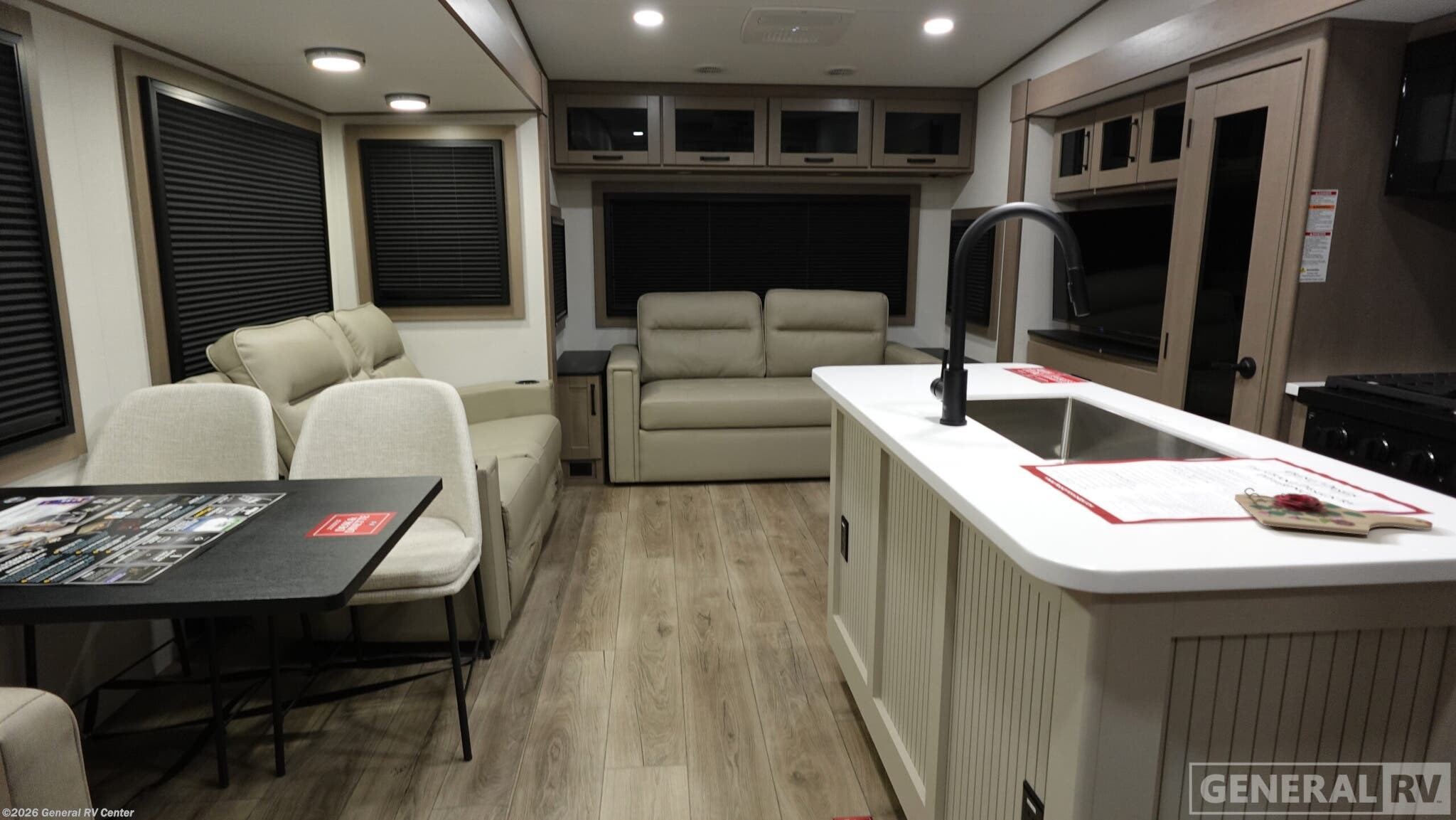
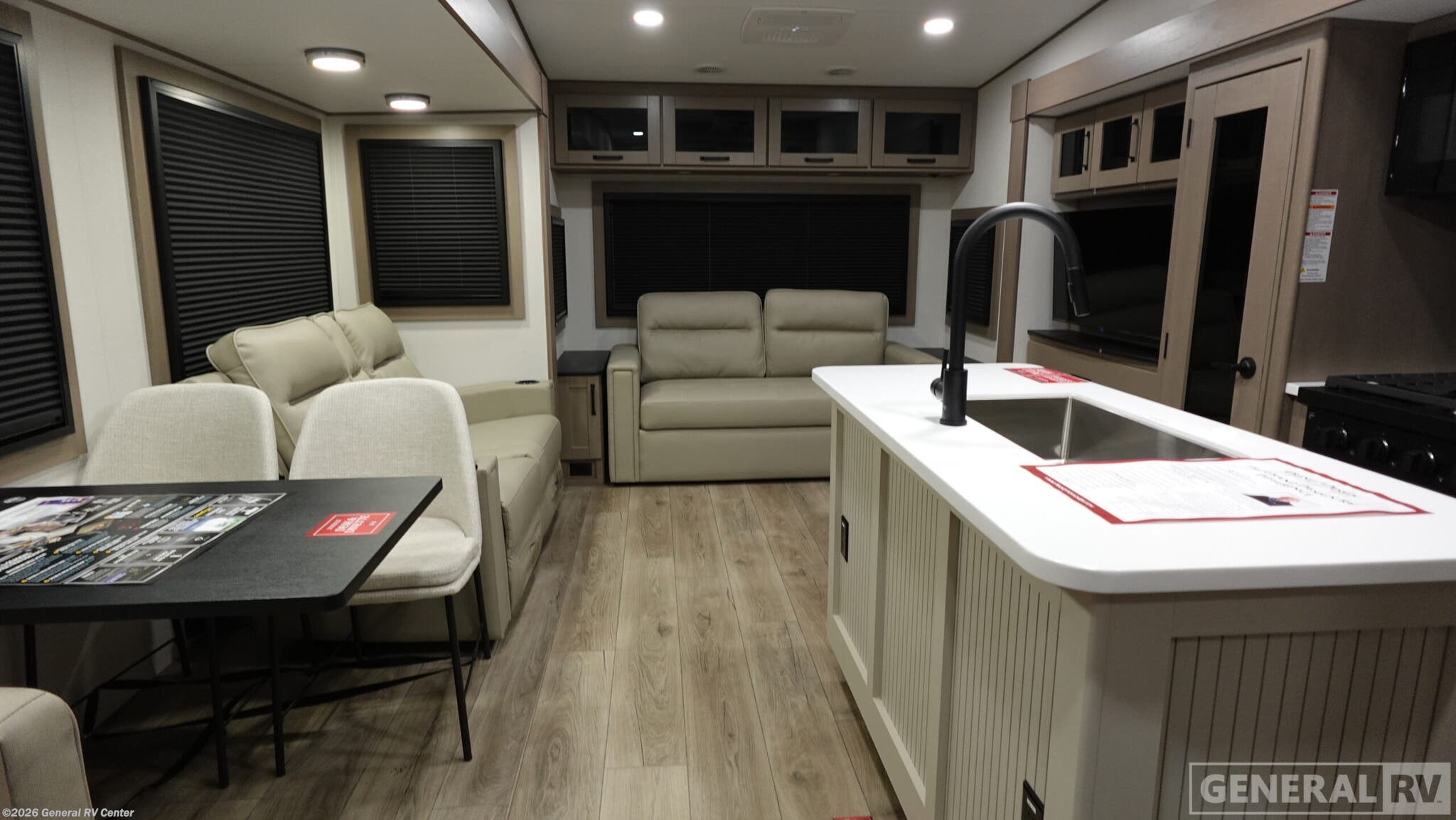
- cutting board (1337, 510)
